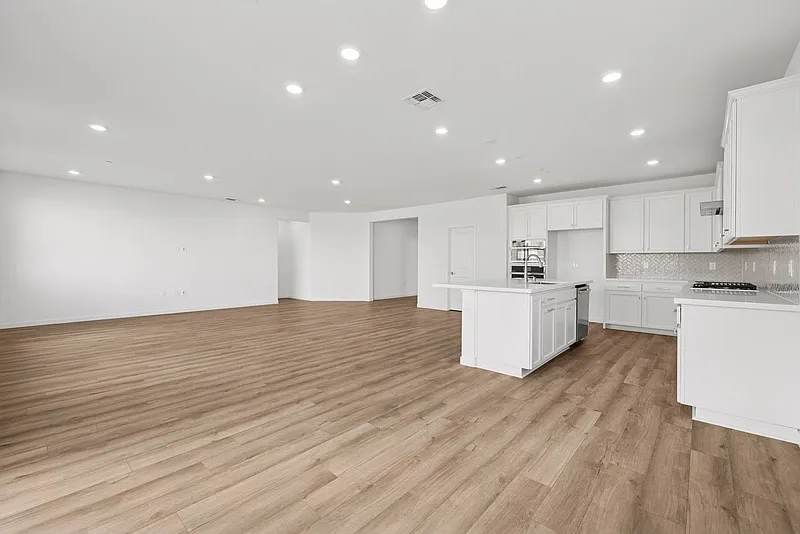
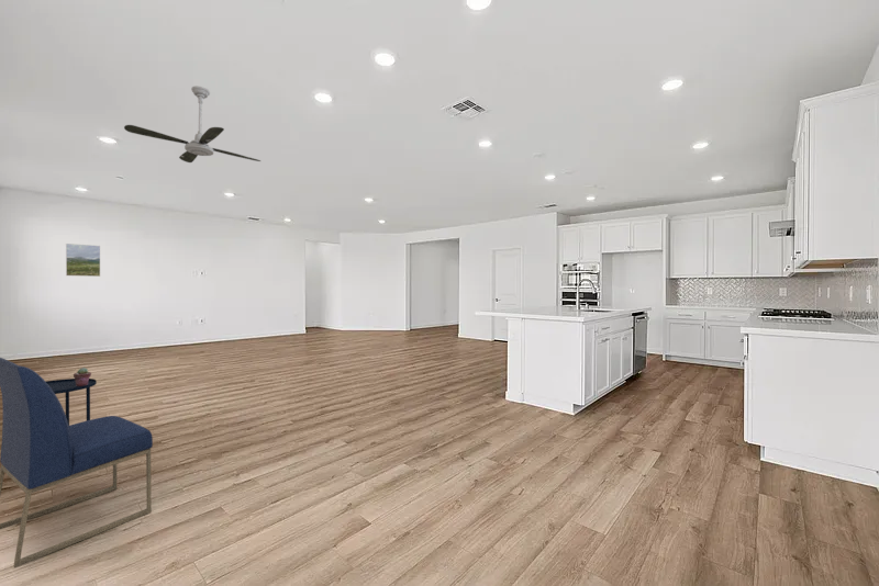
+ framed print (82, 260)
+ potted succulent (81, 375)
+ chair (75, 438)
+ ceiling fan (199, 121)
+ side table (67, 420)
